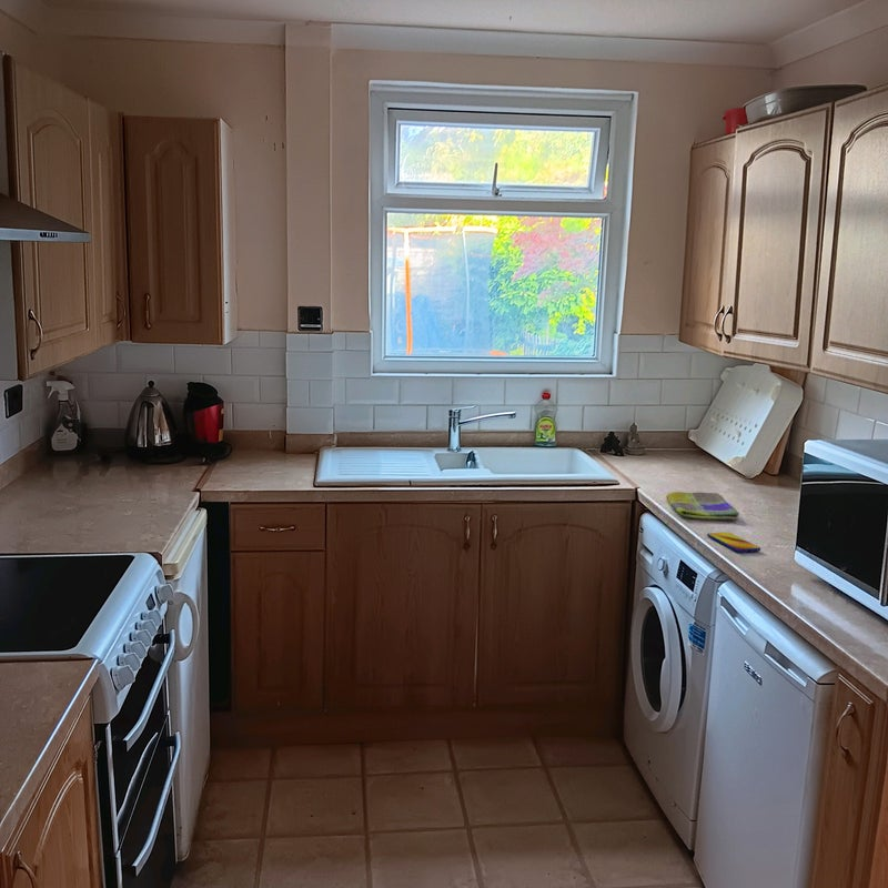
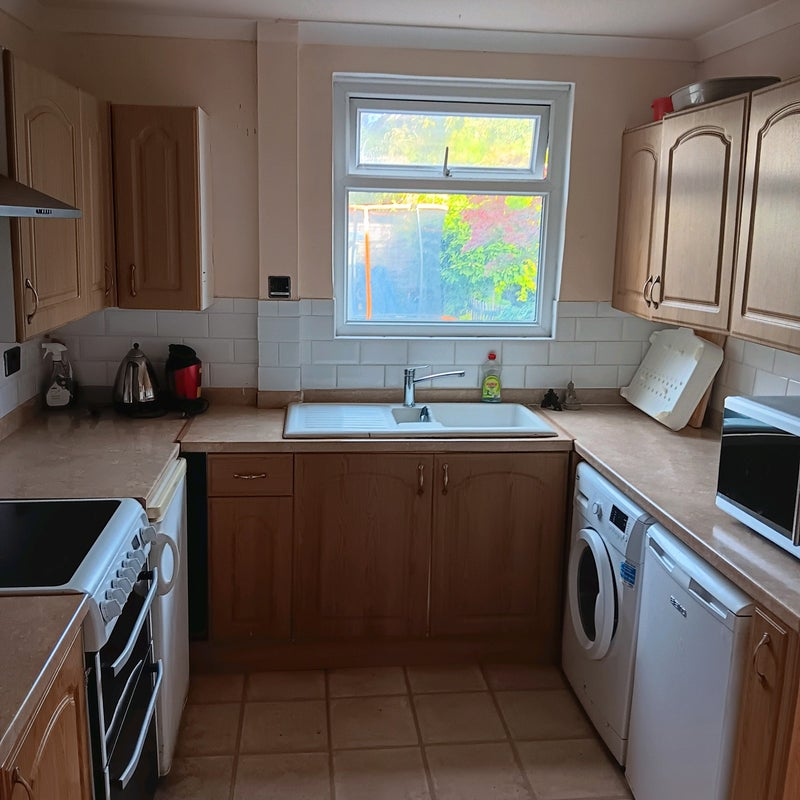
- smartphone (733, 542)
- dish towel (700, 504)
